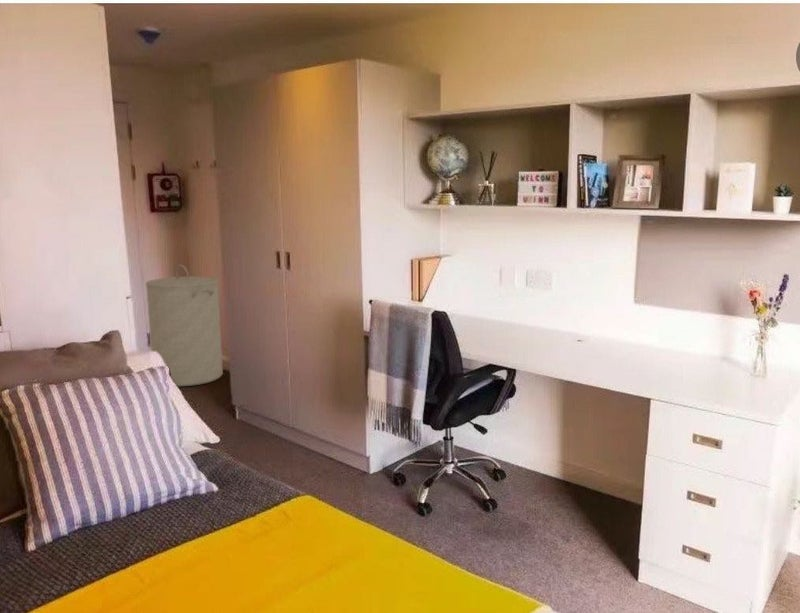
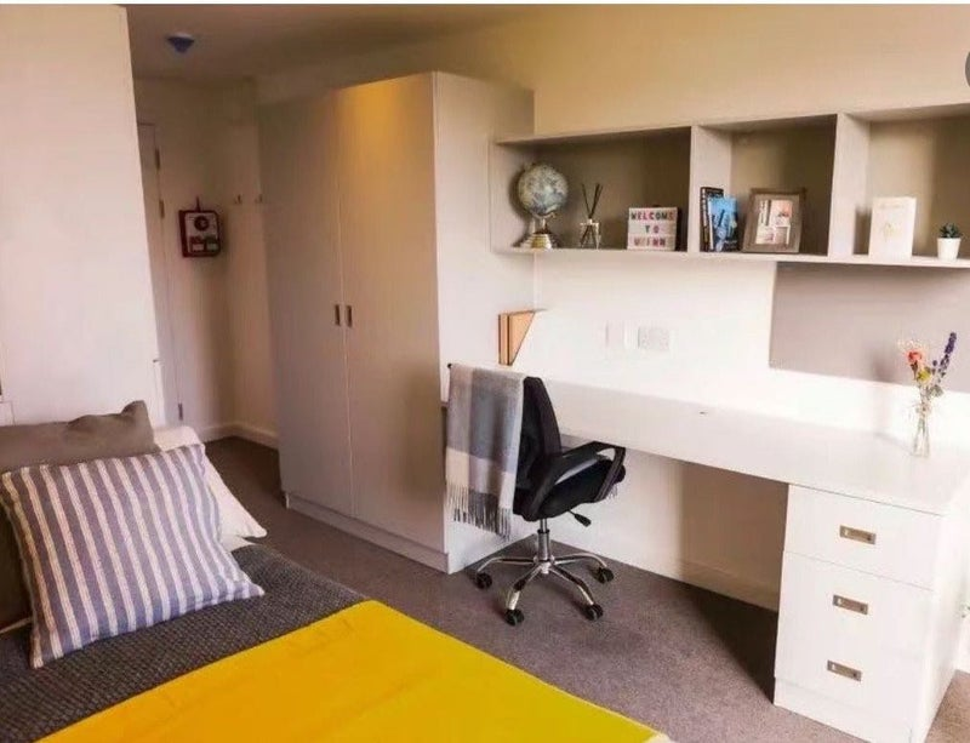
- laundry hamper (185, 321)
